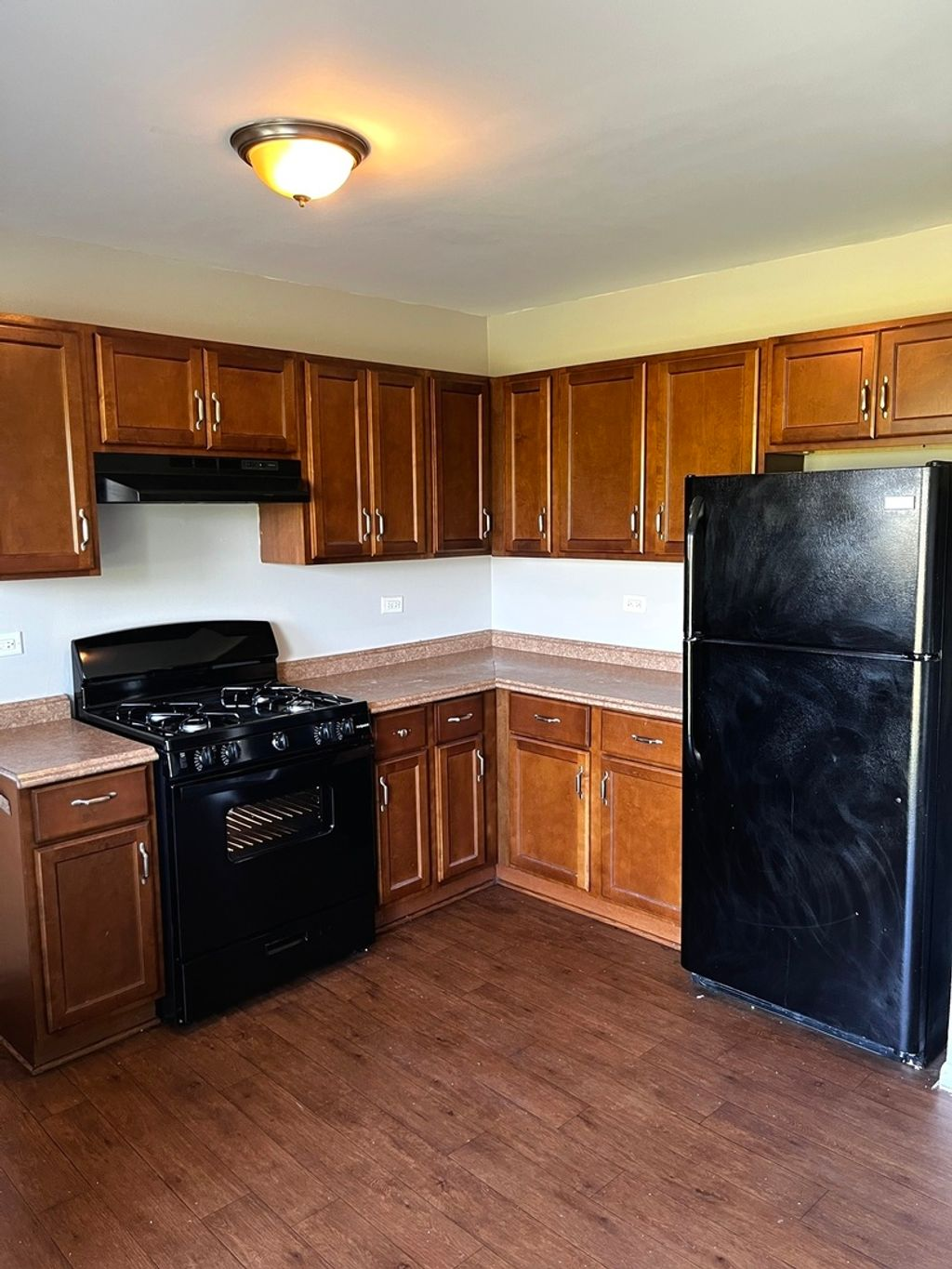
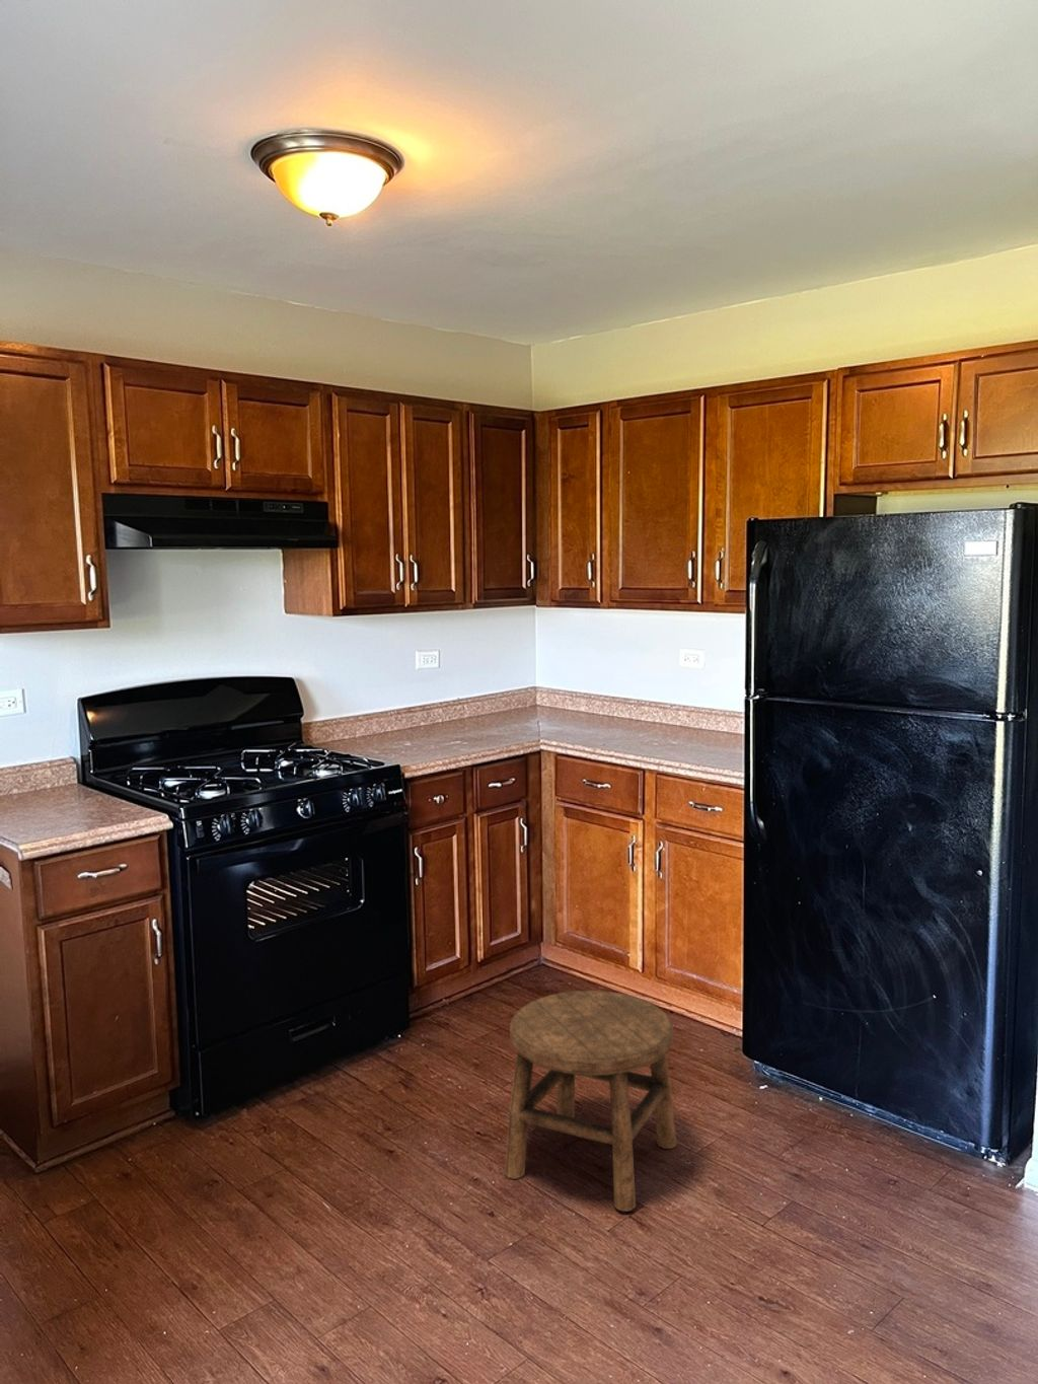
+ stool (596, 1079)
